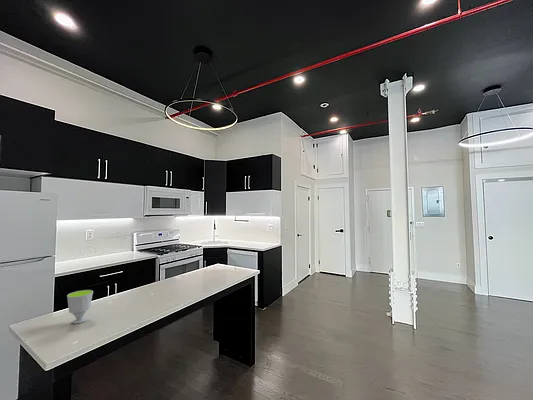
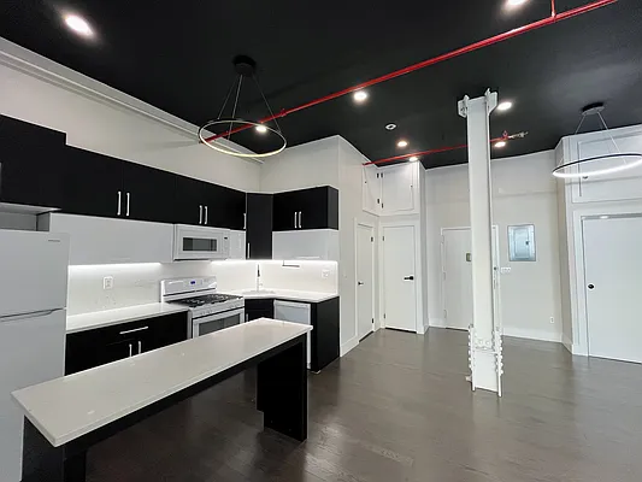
- cup (80, 307)
